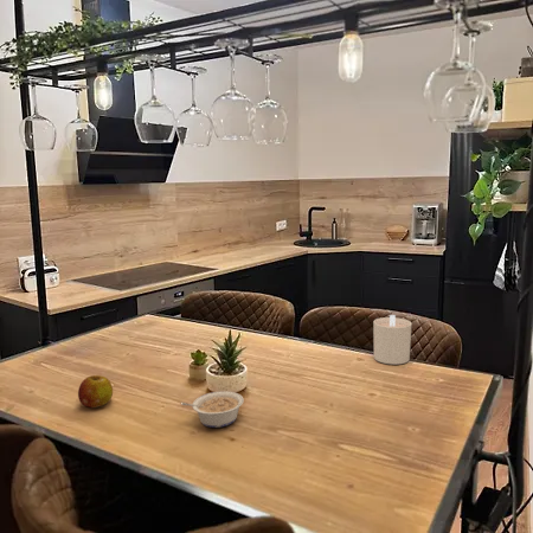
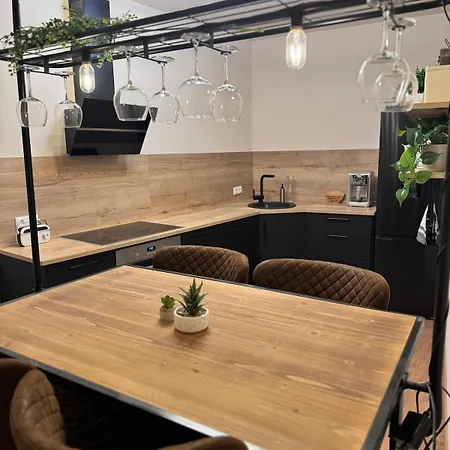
- legume (217, 409)
- fruit (95, 391)
- candle (391, 336)
